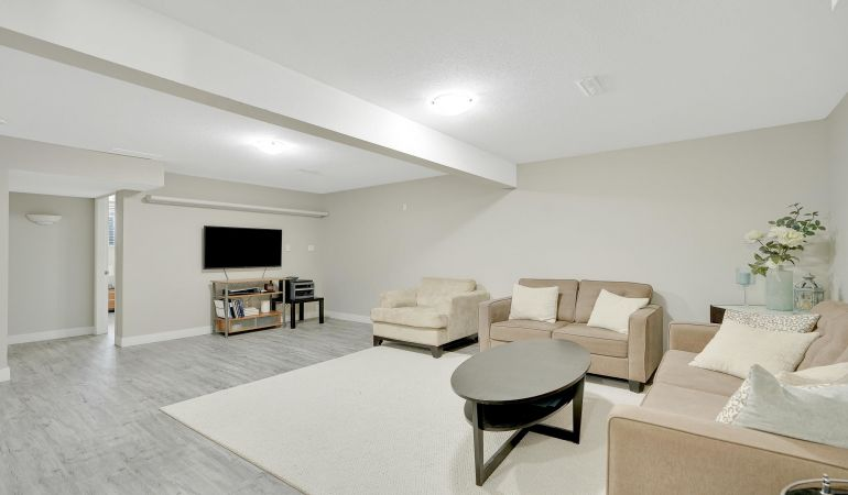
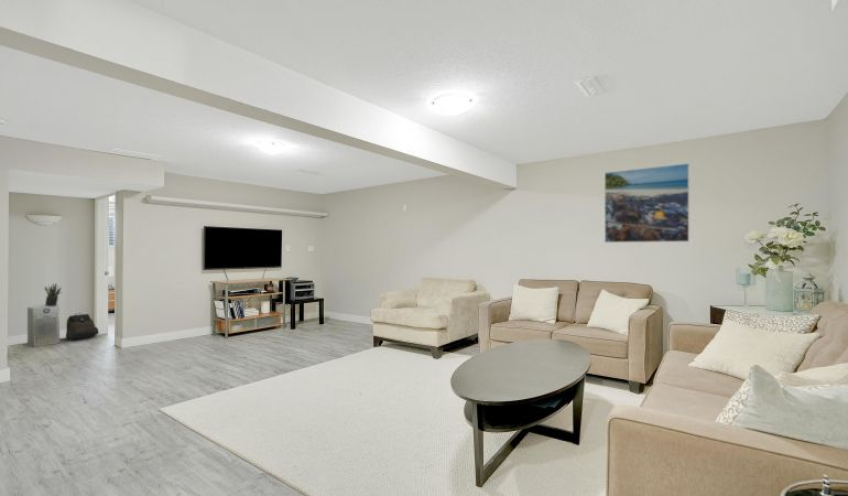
+ fan (43, 324)
+ backpack (79, 325)
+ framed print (644, 205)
+ potted plant (48, 294)
